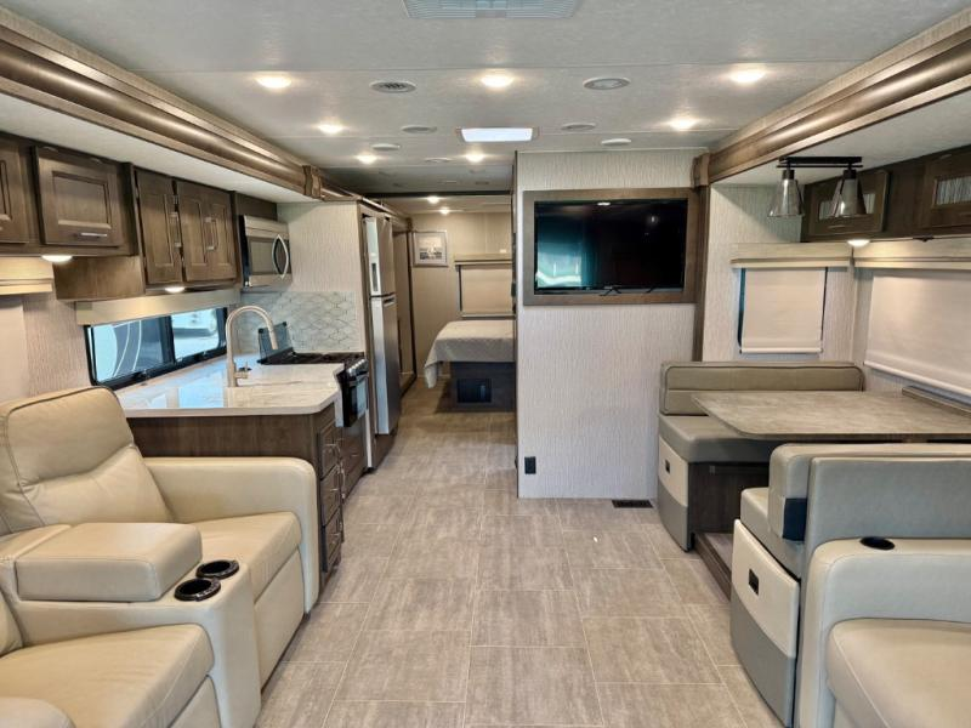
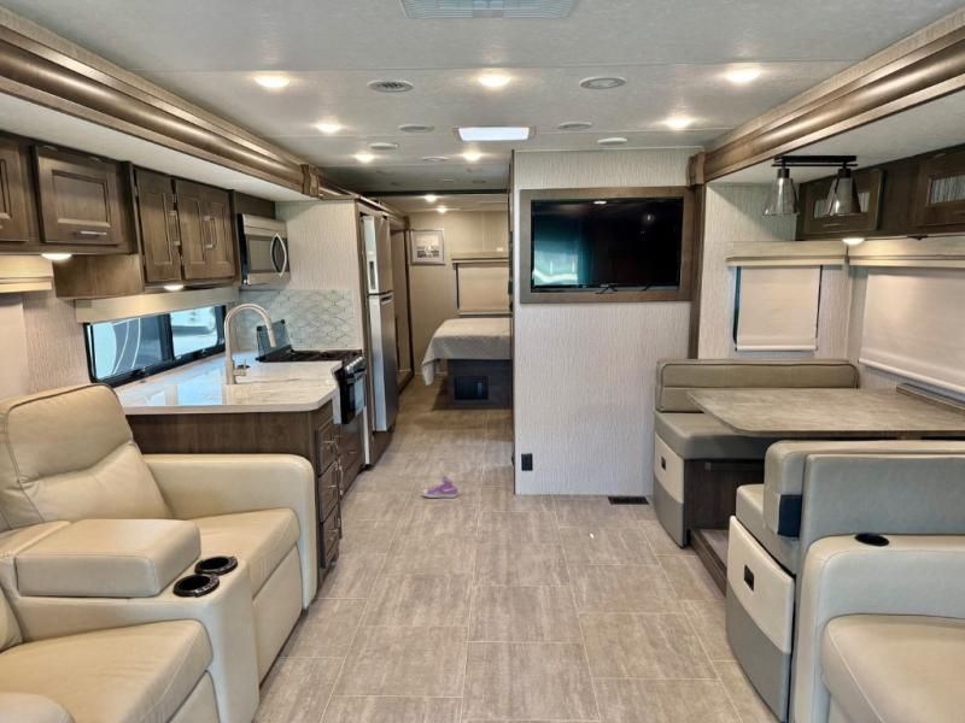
+ sneaker (439, 486)
